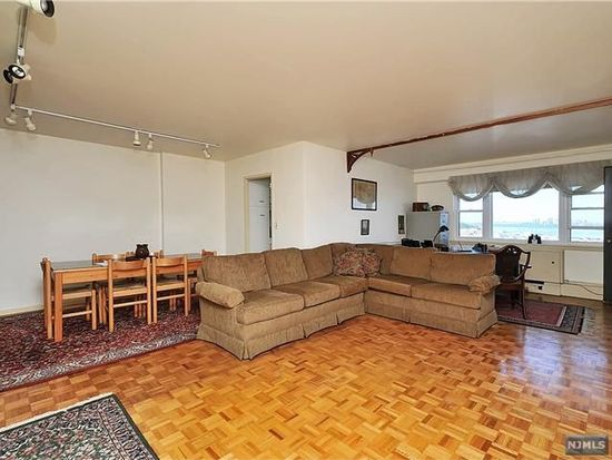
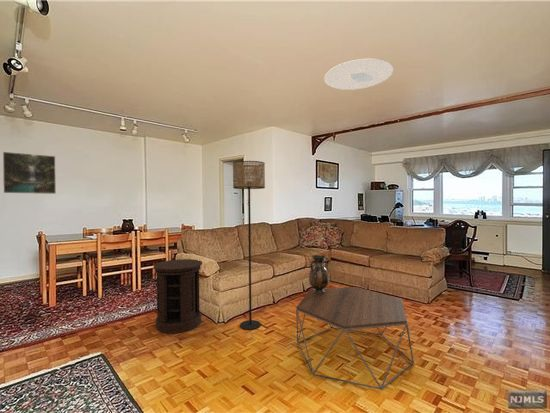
+ side table (178, 293)
+ coffee table (351, 327)
+ ceiling light (357, 72)
+ vase (318, 273)
+ floor lamp (249, 244)
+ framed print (30, 173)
